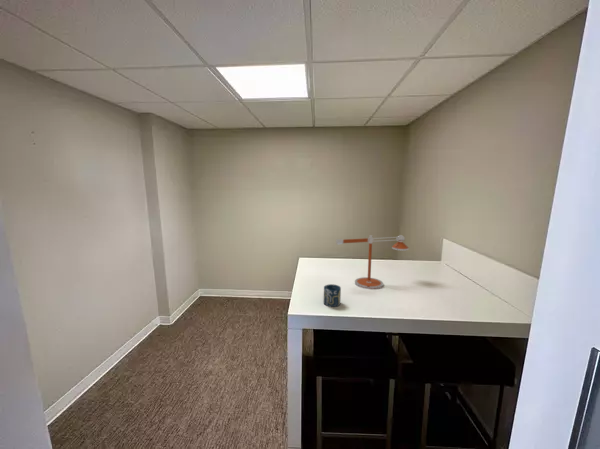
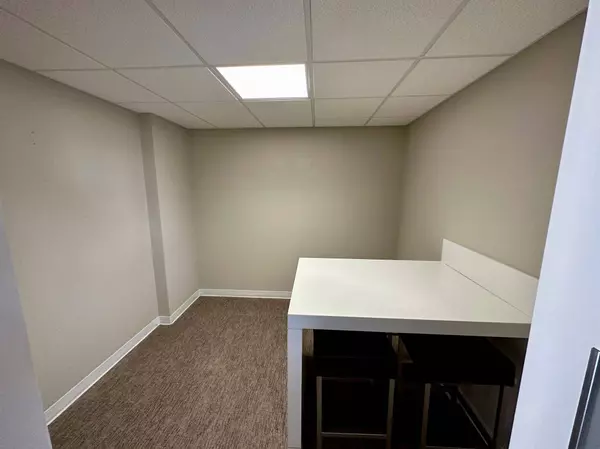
- desk lamp (370, 259)
- cup (331, 294)
